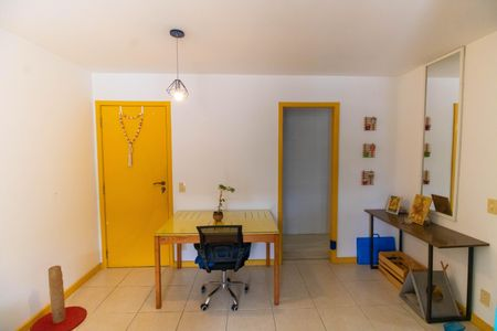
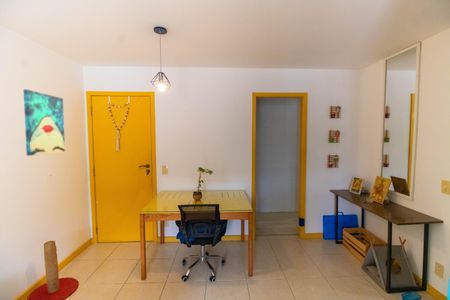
+ wall art (46, 124)
